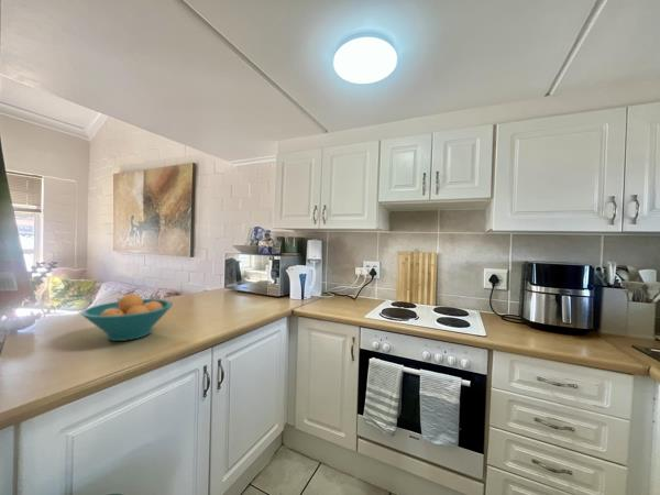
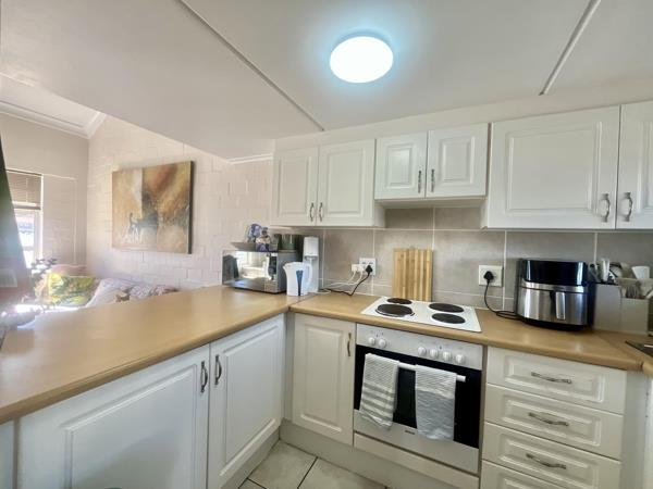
- fruit bowl (130, 315)
